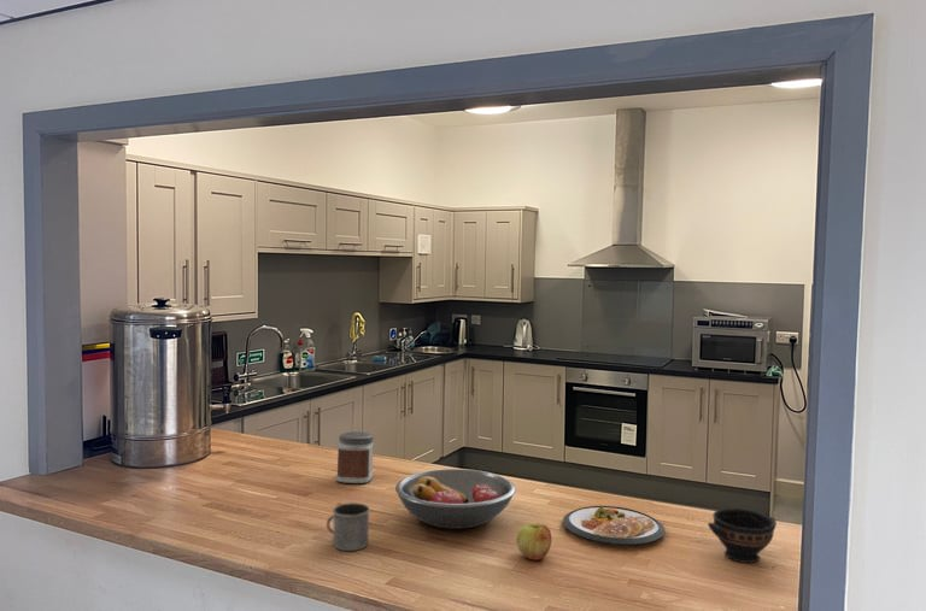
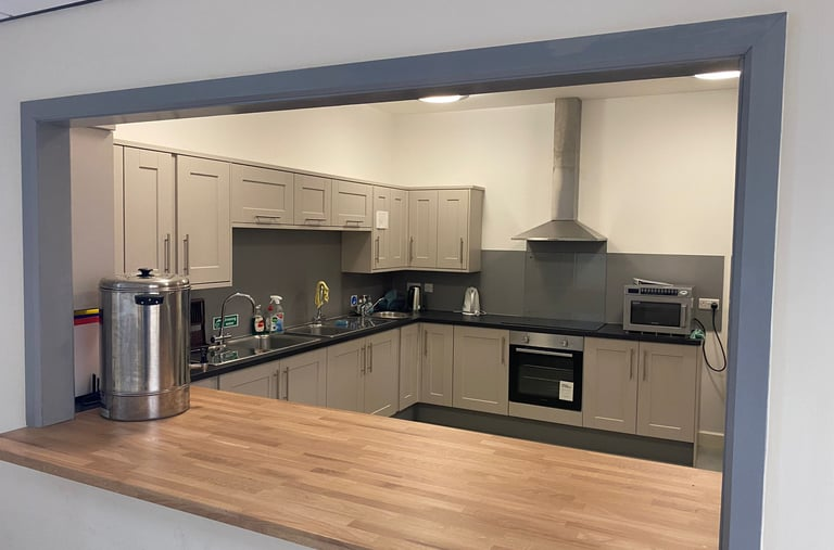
- jar (354, 456)
- fruit bowl (455, 498)
- mug (346, 525)
- dish (613, 522)
- bowl (742, 536)
- apple (533, 540)
